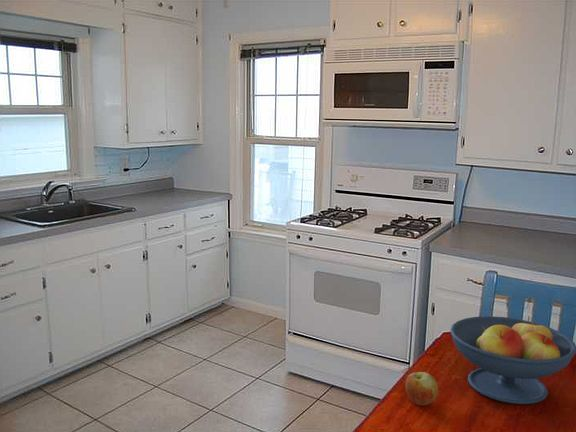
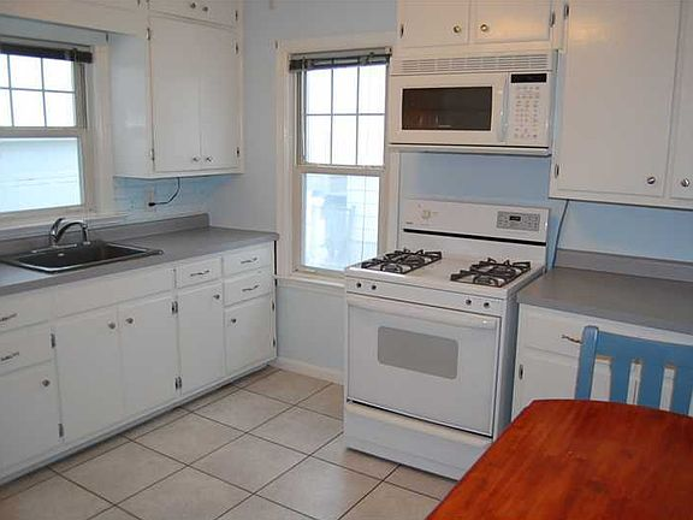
- fruit bowl (509, 352)
- apple (421, 388)
